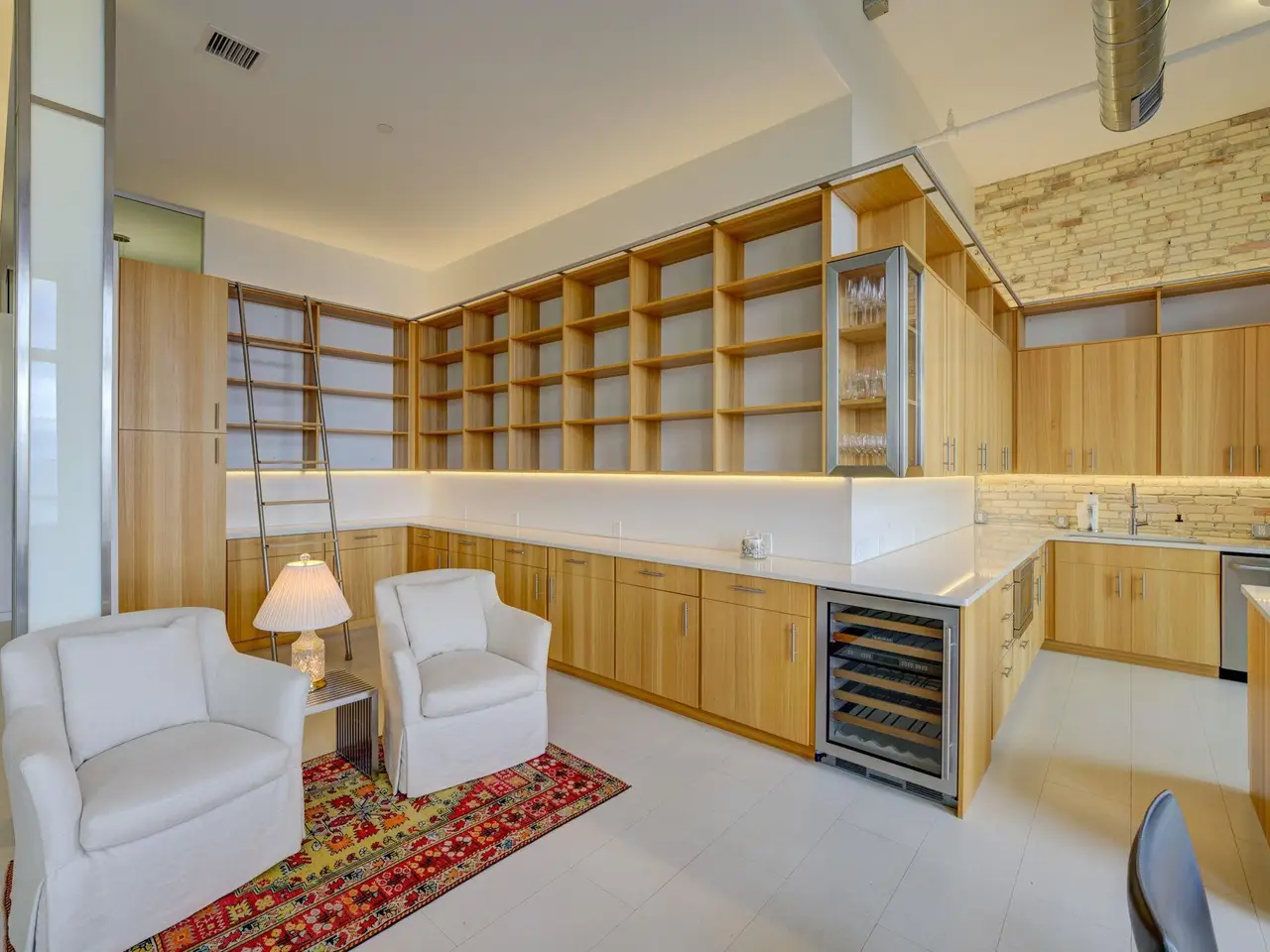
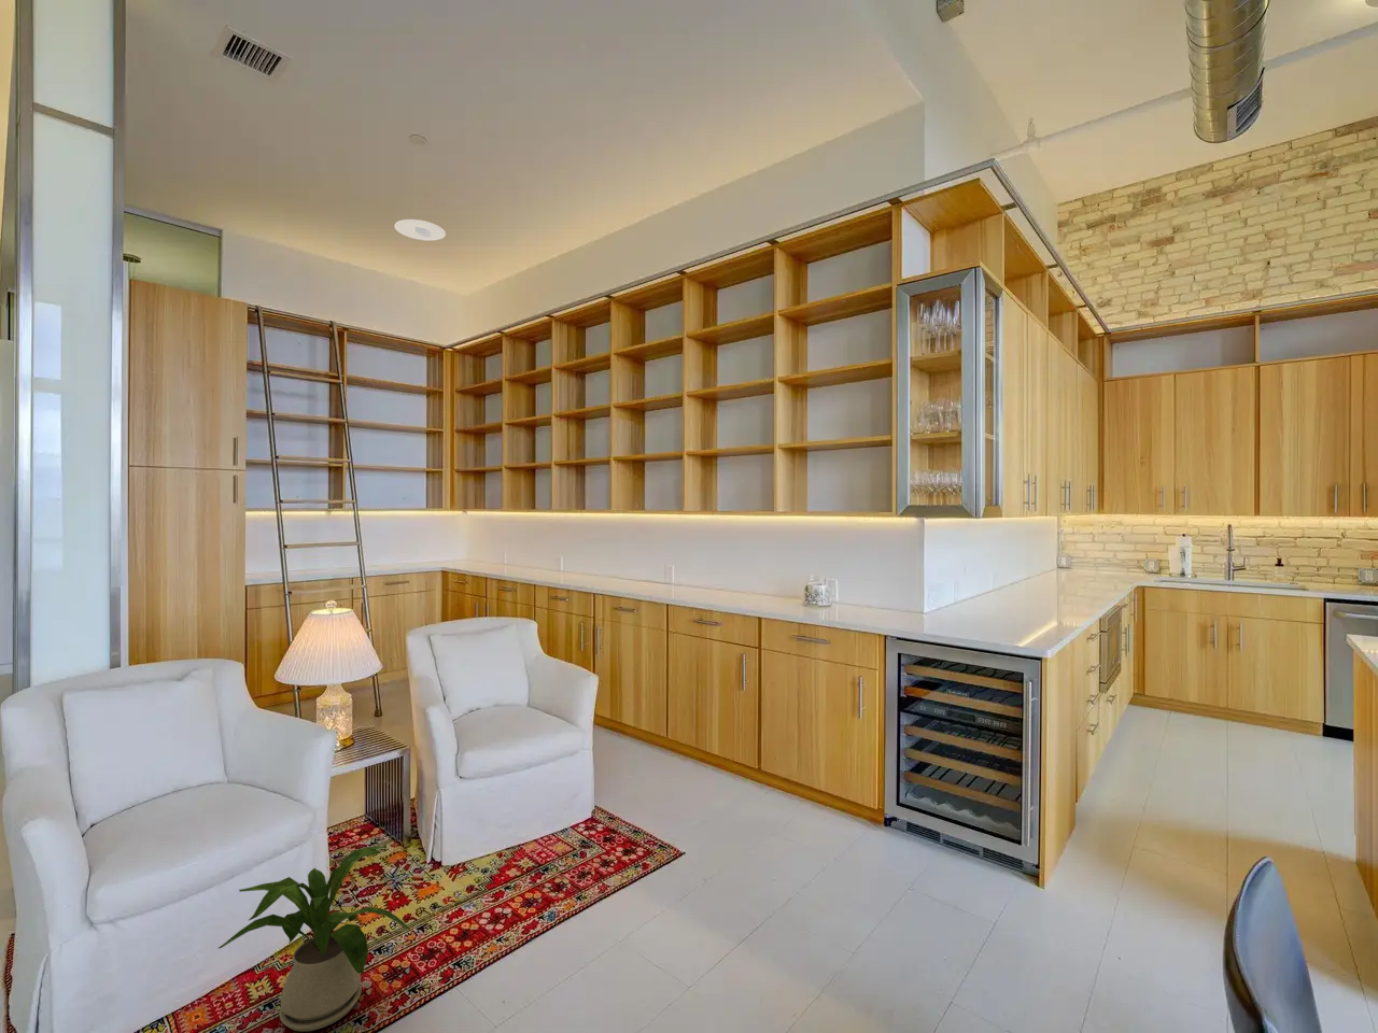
+ recessed light (420, 227)
+ house plant (317, 920)
